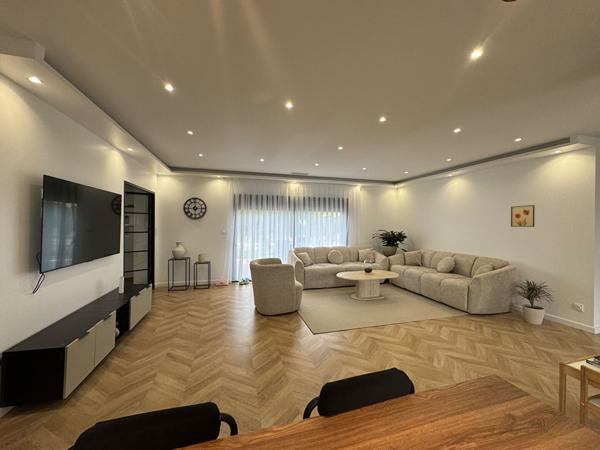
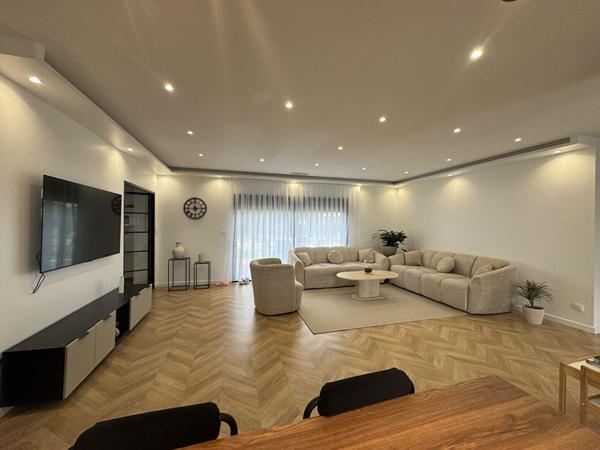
- wall art (522, 216)
